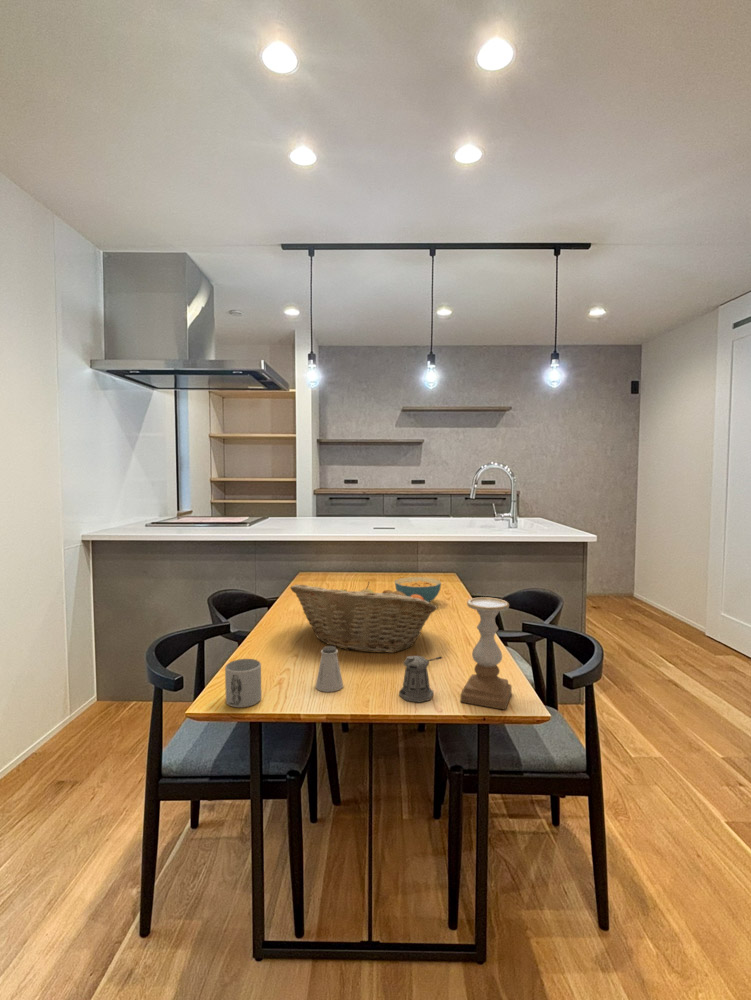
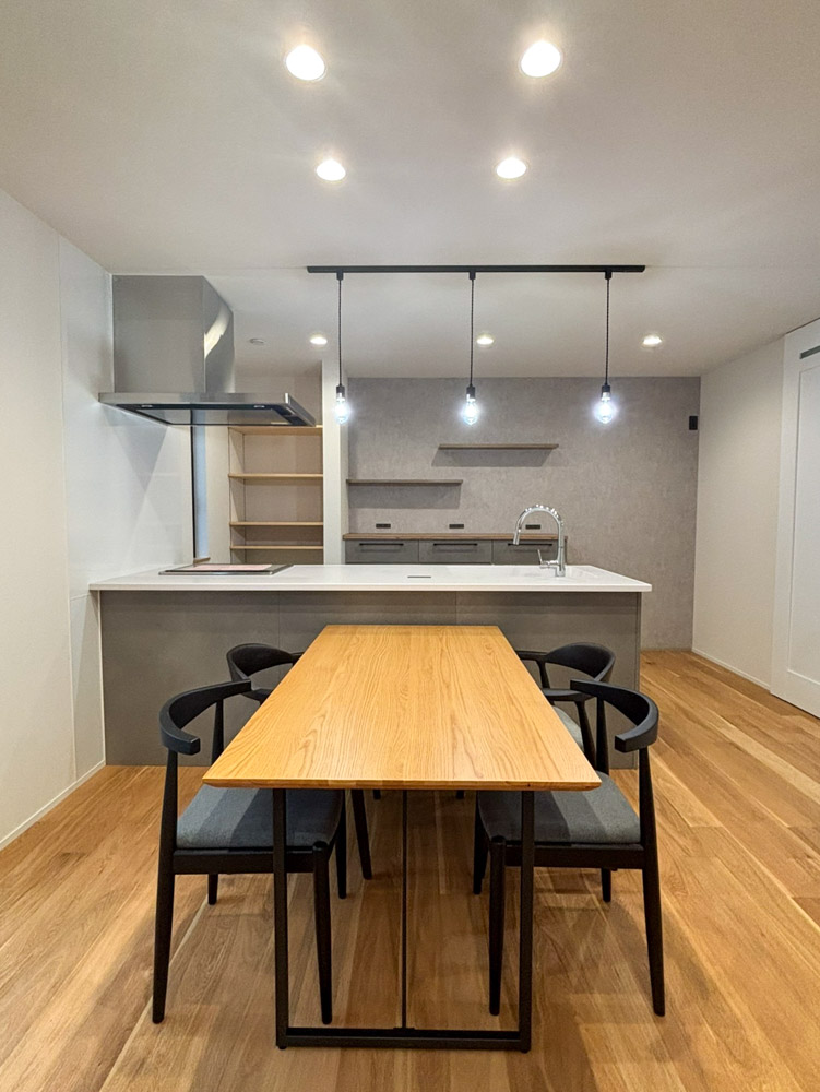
- candle holder (487, 649)
- fruit basket (362, 608)
- cereal bowl (417, 593)
- mug (245, 679)
- saltshaker (329, 667)
- pepper shaker (419, 674)
